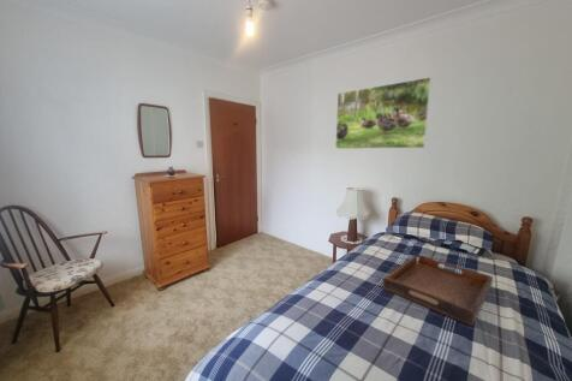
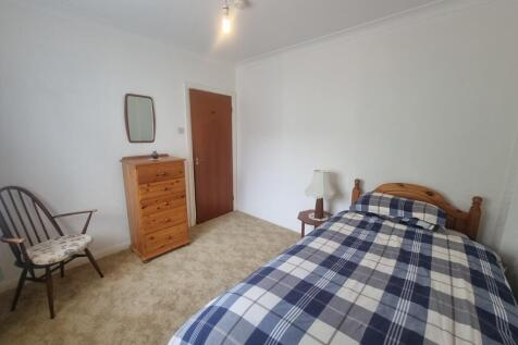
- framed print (376, 118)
- serving tray (437, 281)
